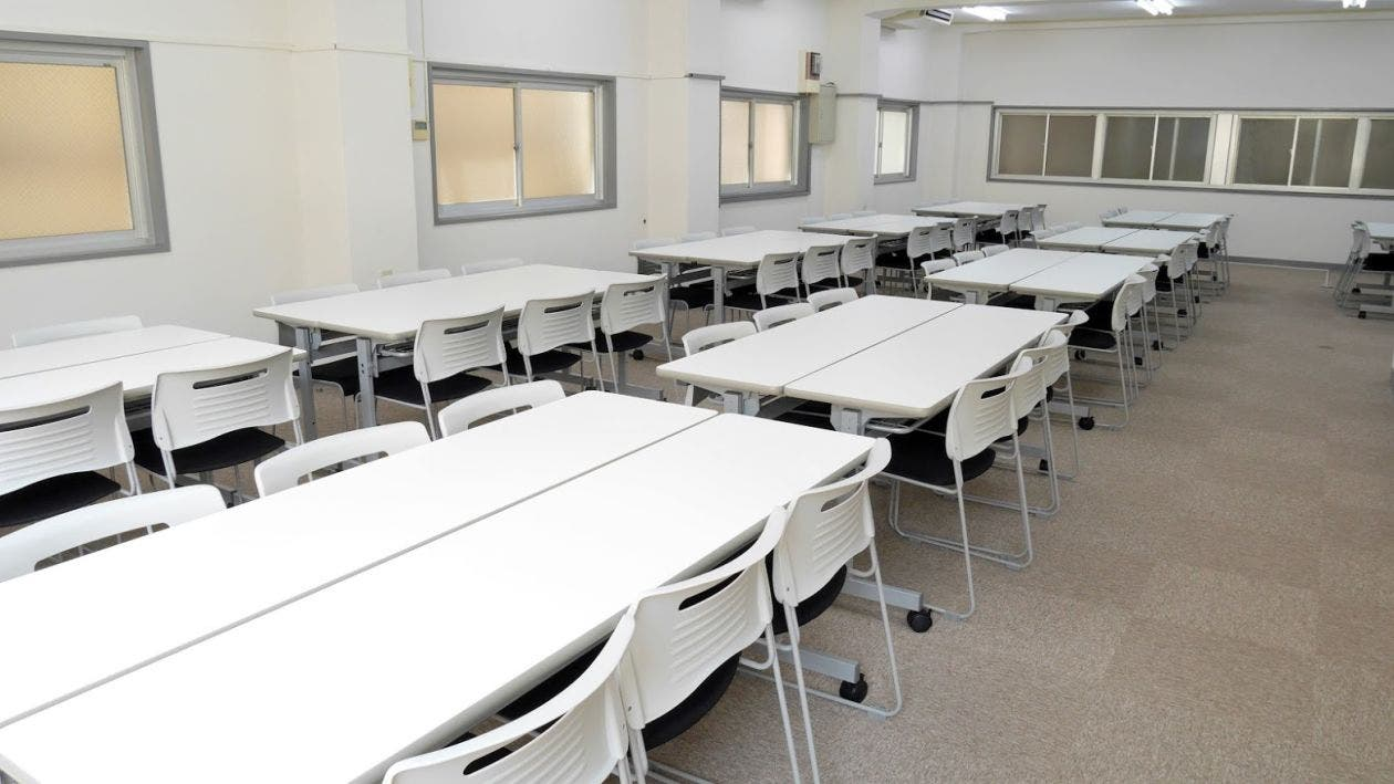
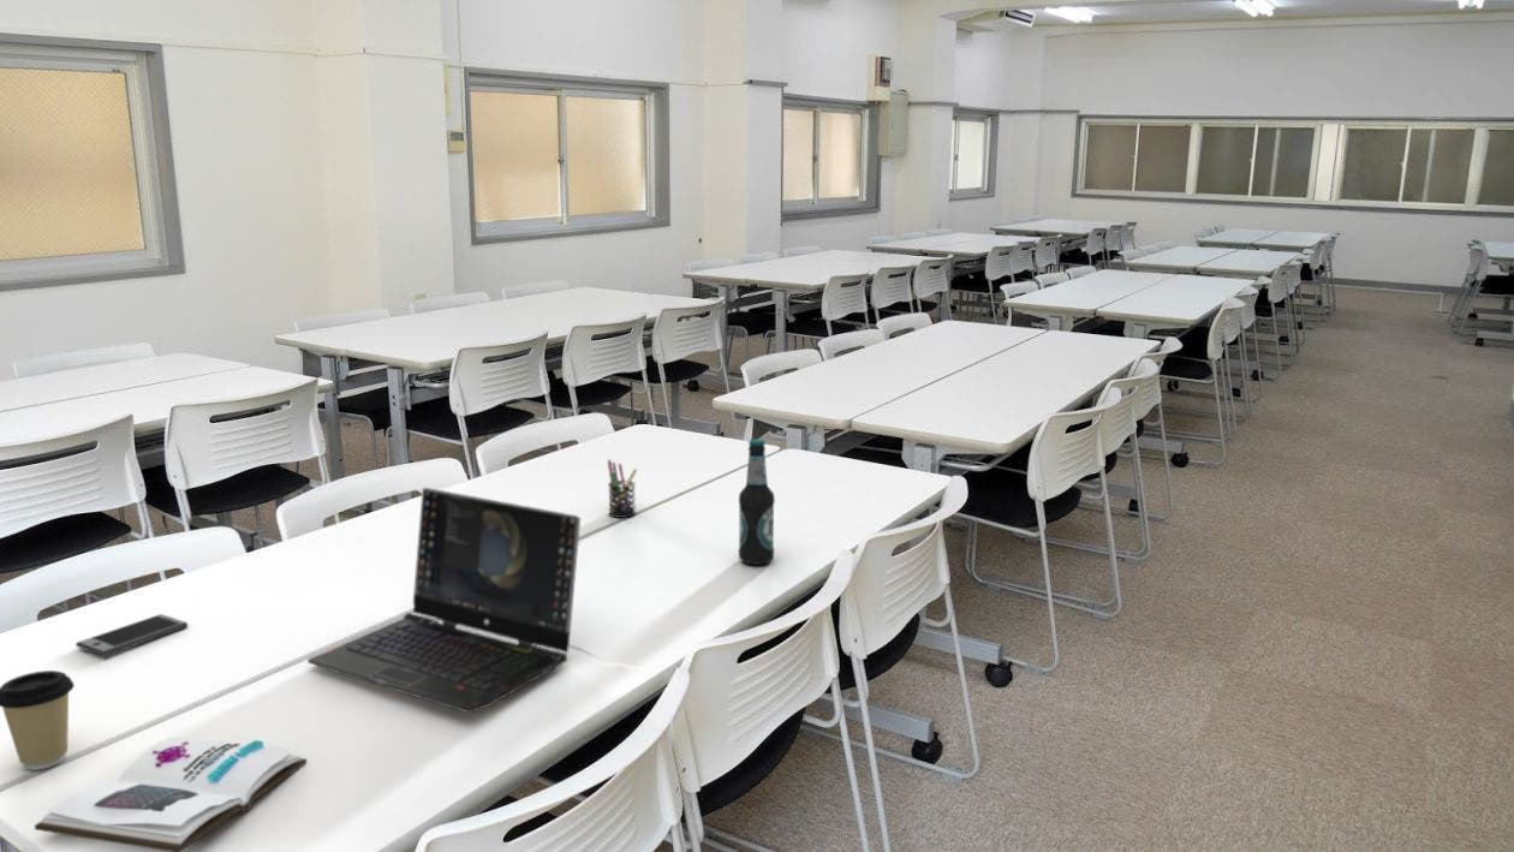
+ smartphone (133, 633)
+ coffee cup (38, 720)
+ laptop computer (445, 591)
+ bottle (756, 501)
+ pen holder (618, 488)
+ book (179, 785)
